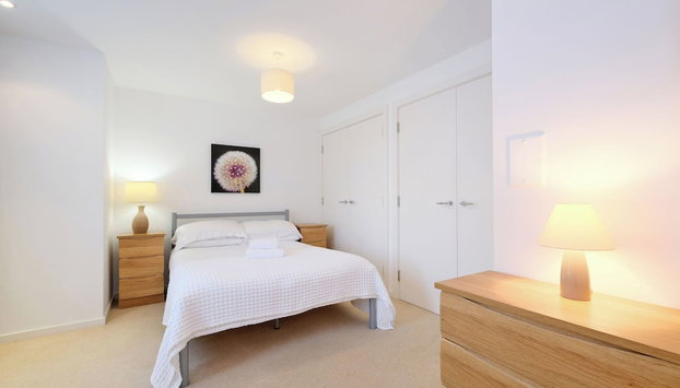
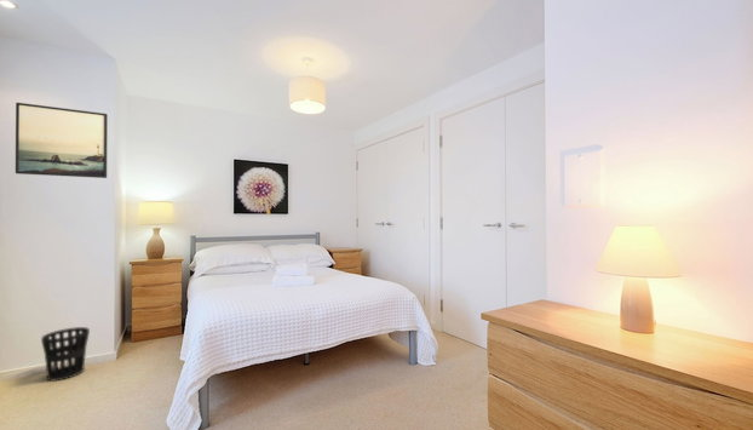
+ wastebasket (65, 354)
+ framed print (63, 142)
